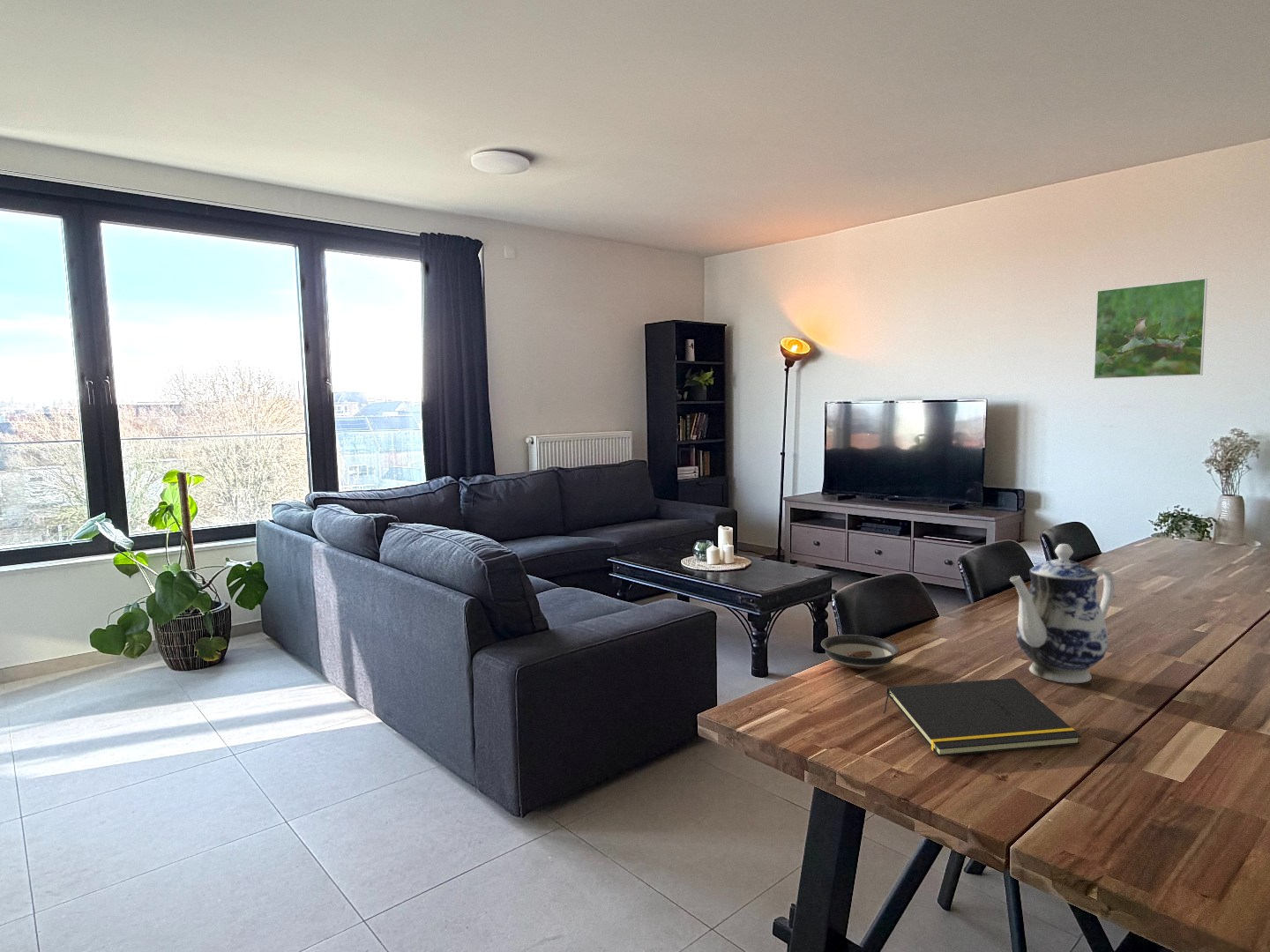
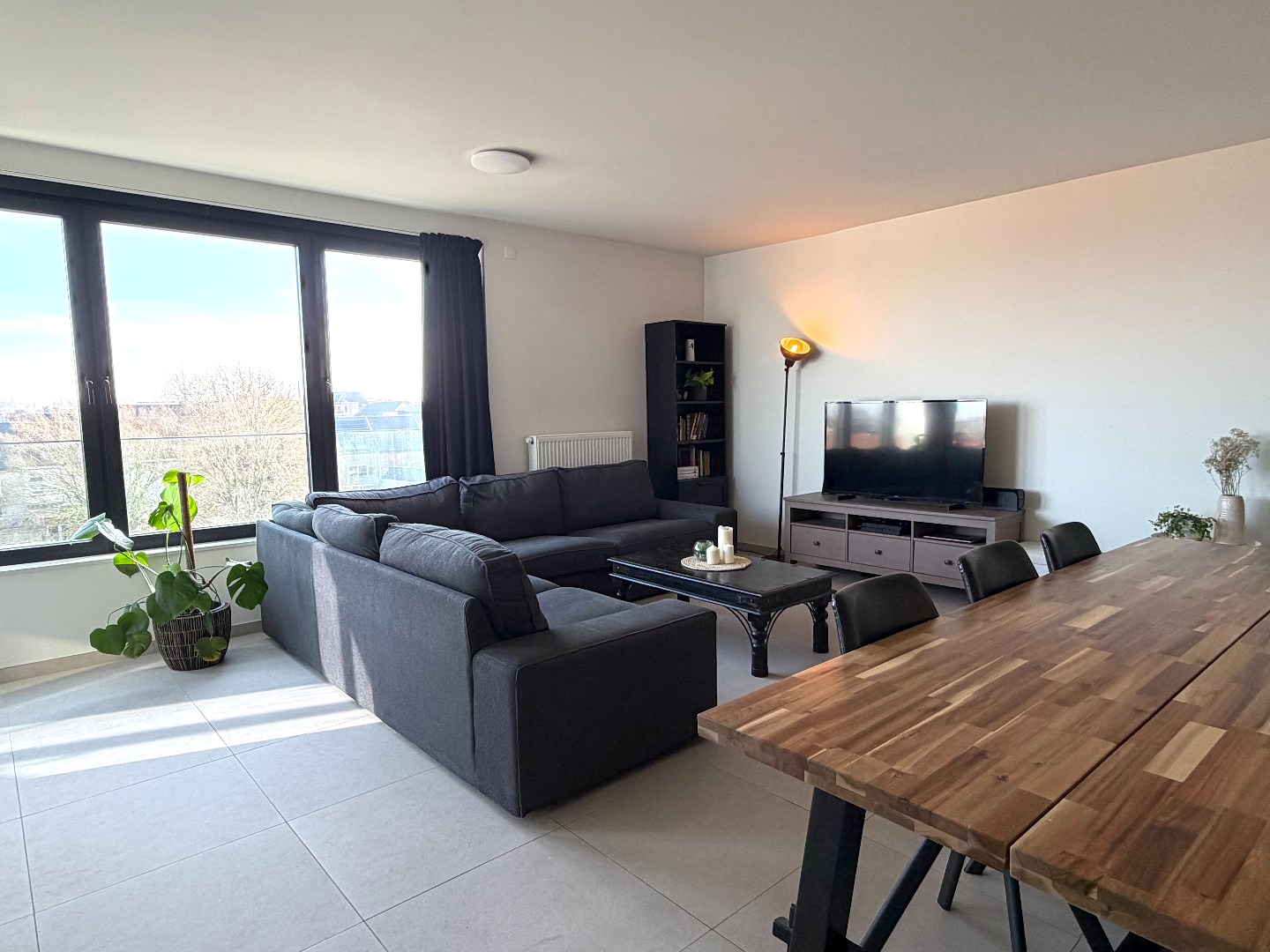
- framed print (1147, 331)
- teapot (1062, 609)
- notepad (978, 714)
- saucer (859, 654)
